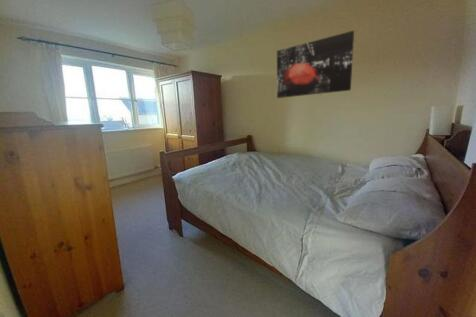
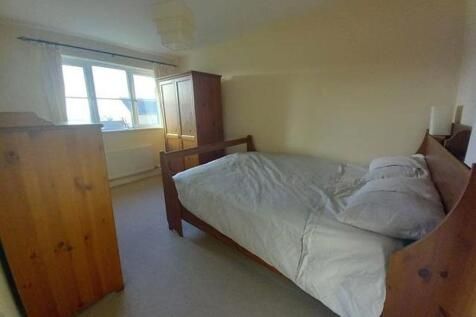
- wall art (310, 68)
